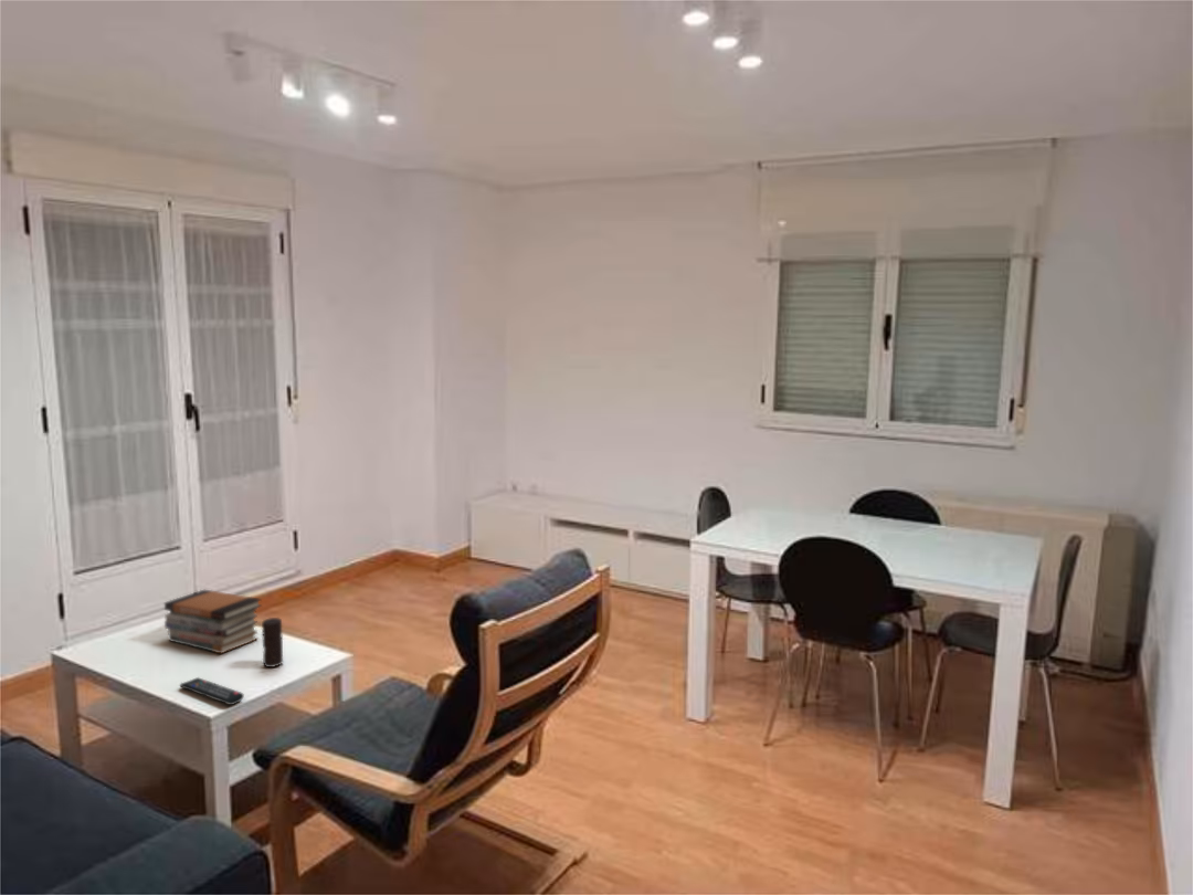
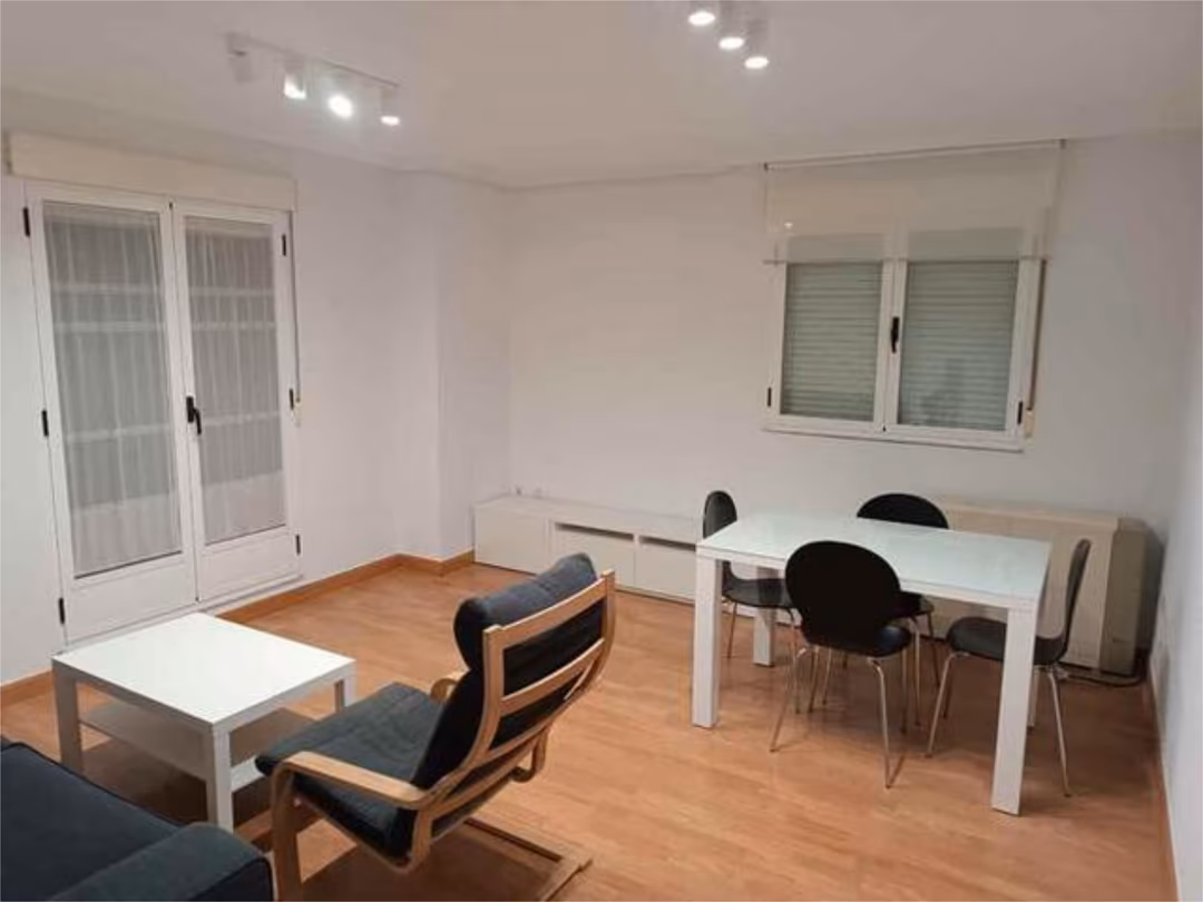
- candle (272, 642)
- book stack (212, 620)
- remote control (211, 691)
